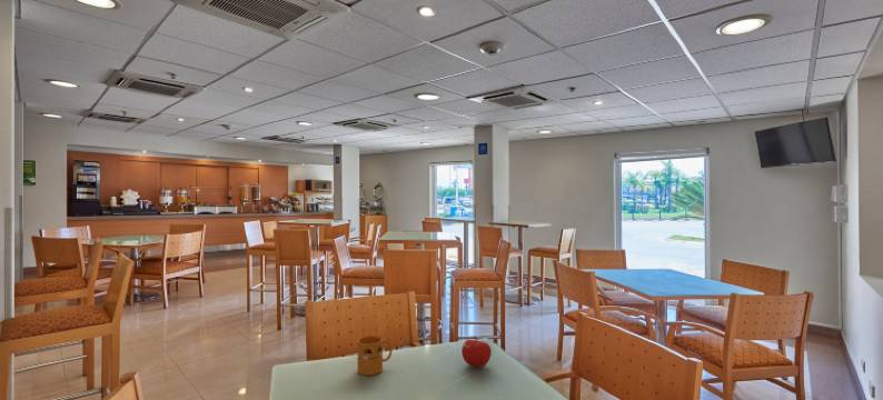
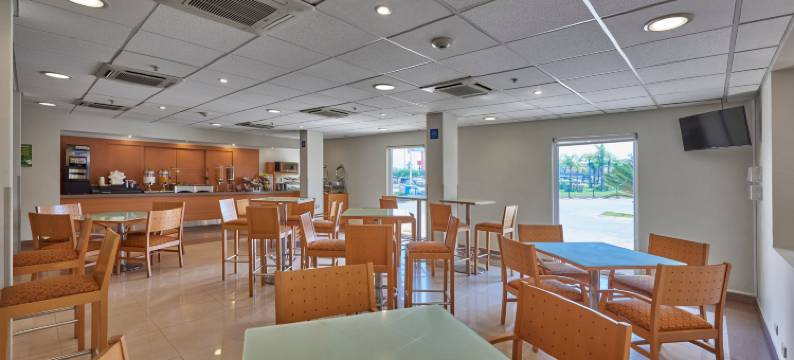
- mug (375, 353)
- fruit (476, 350)
